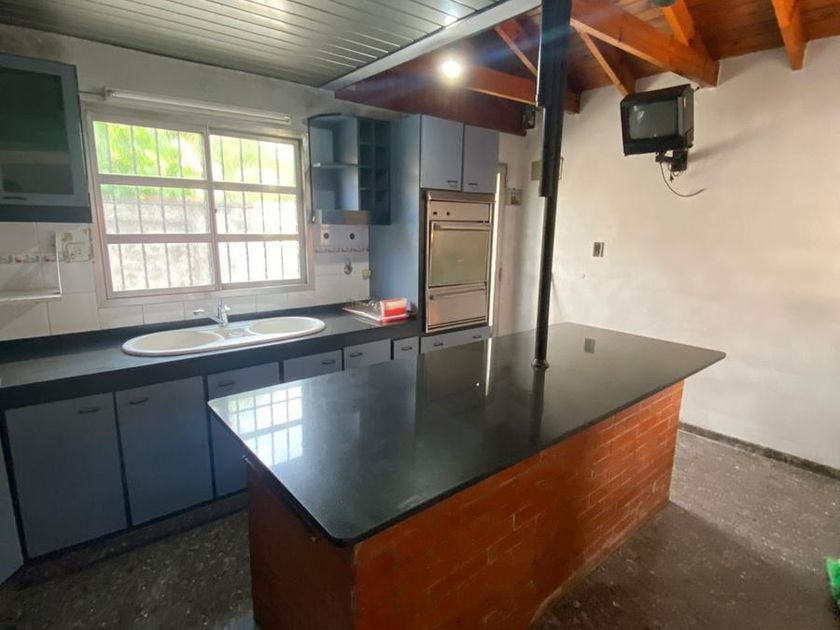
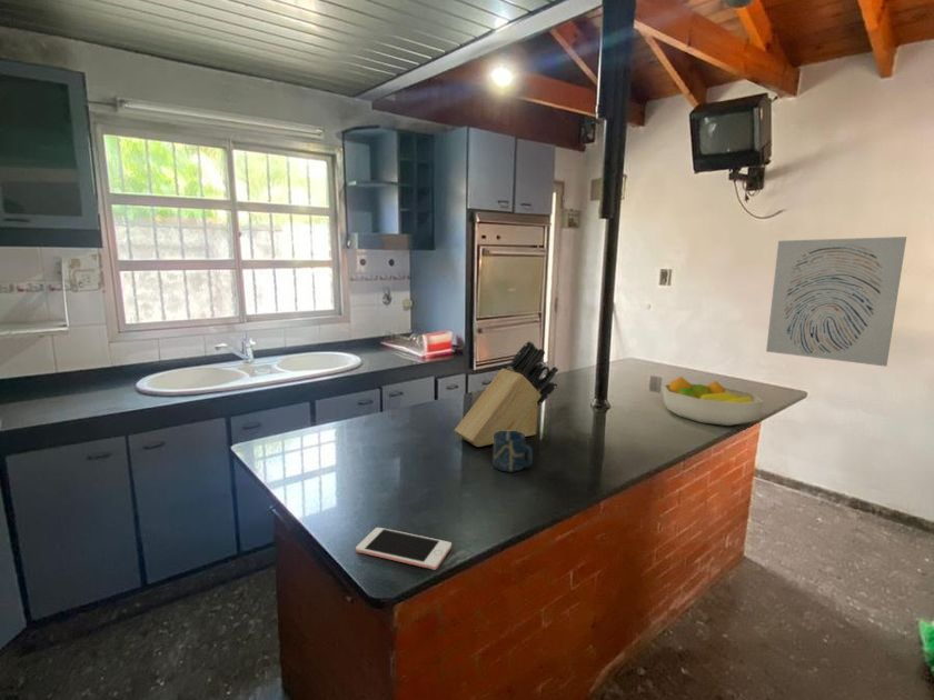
+ cell phone (404, 547)
+ cup (513, 451)
+ fruit bowl (709, 399)
+ knife block (508, 390)
+ wall art (829, 299)
